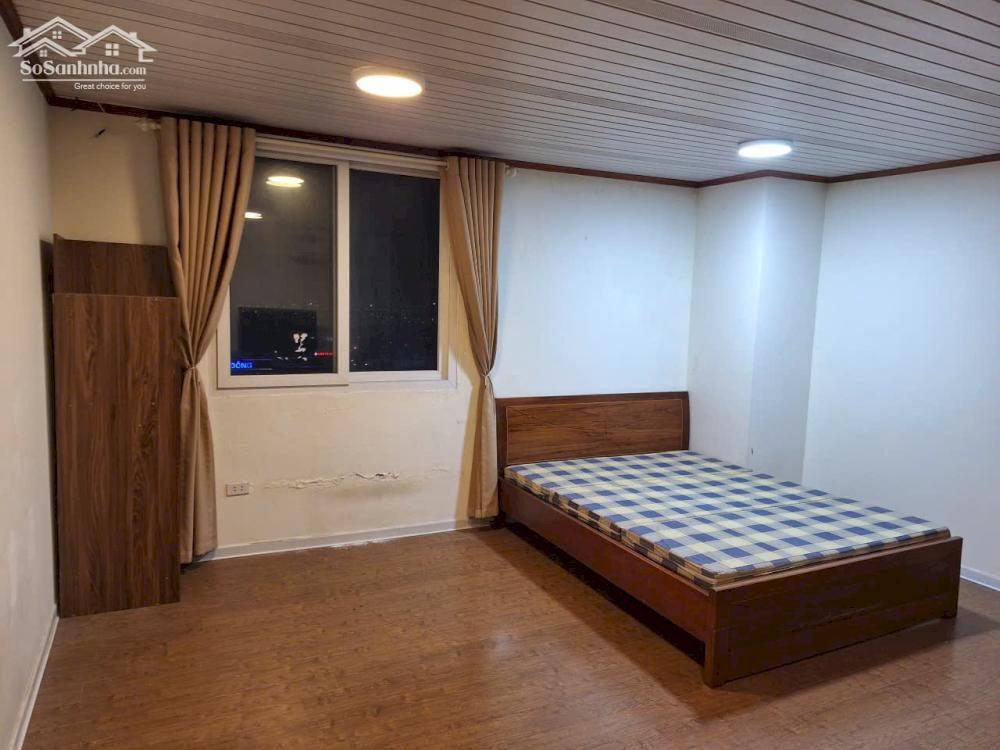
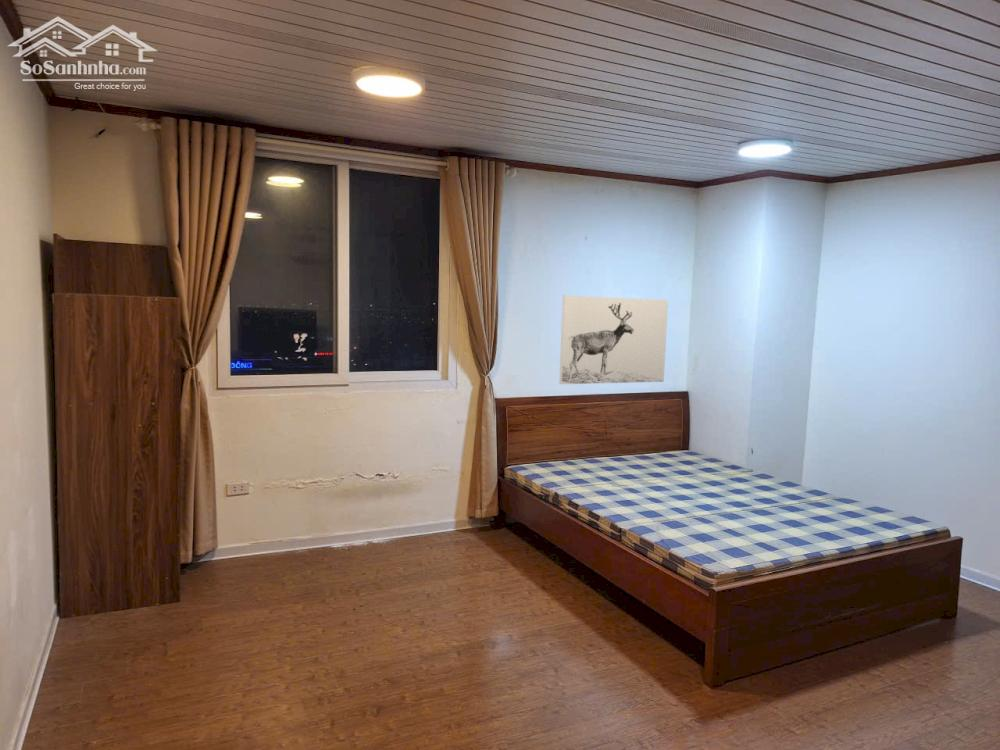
+ wall art (615, 340)
